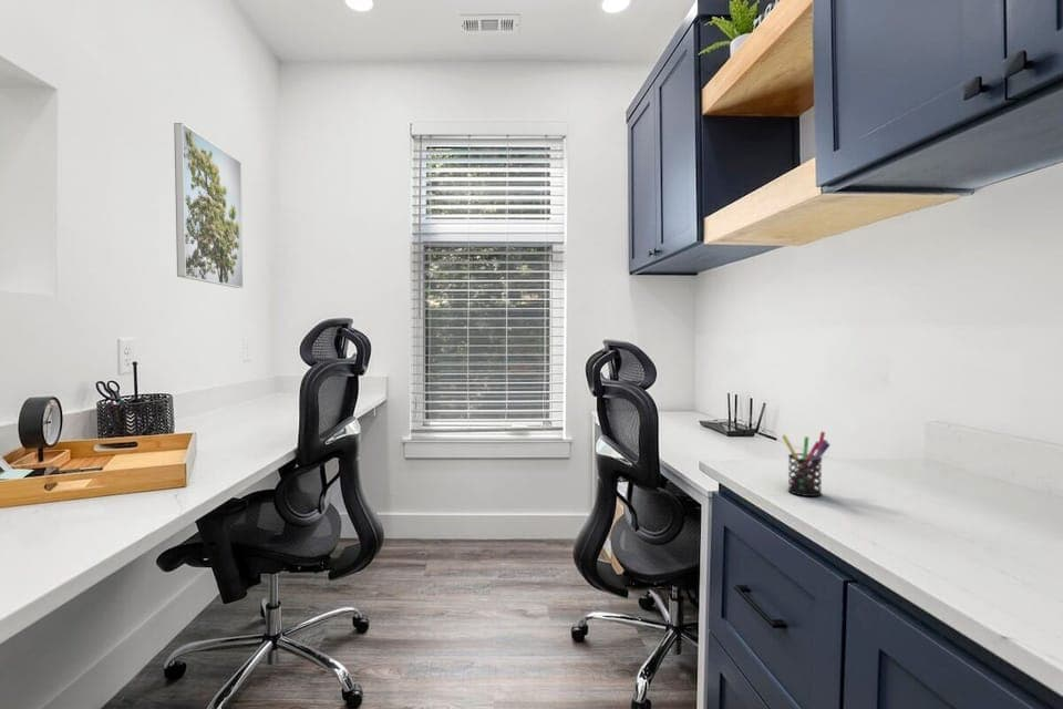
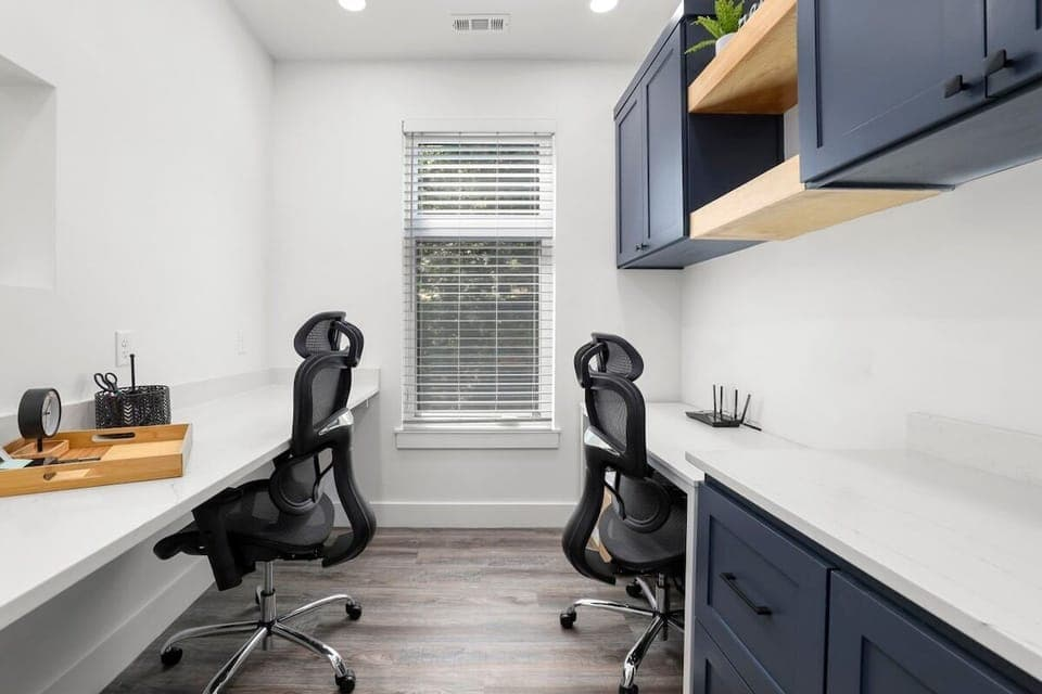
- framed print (211, 214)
- pen holder (806, 461)
